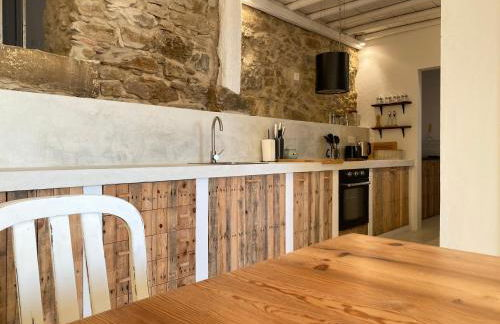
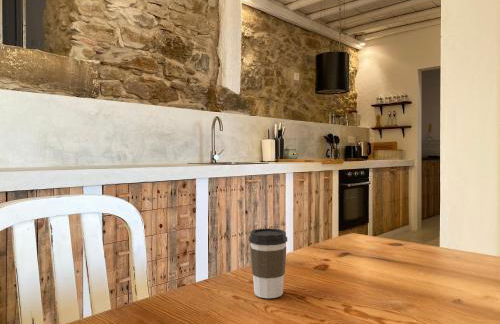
+ coffee cup (268, 262)
